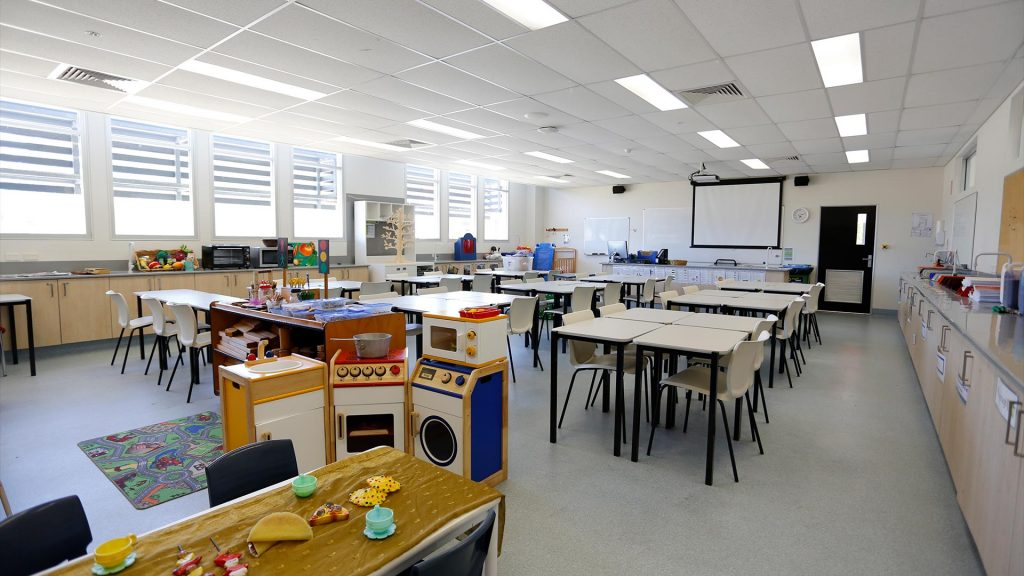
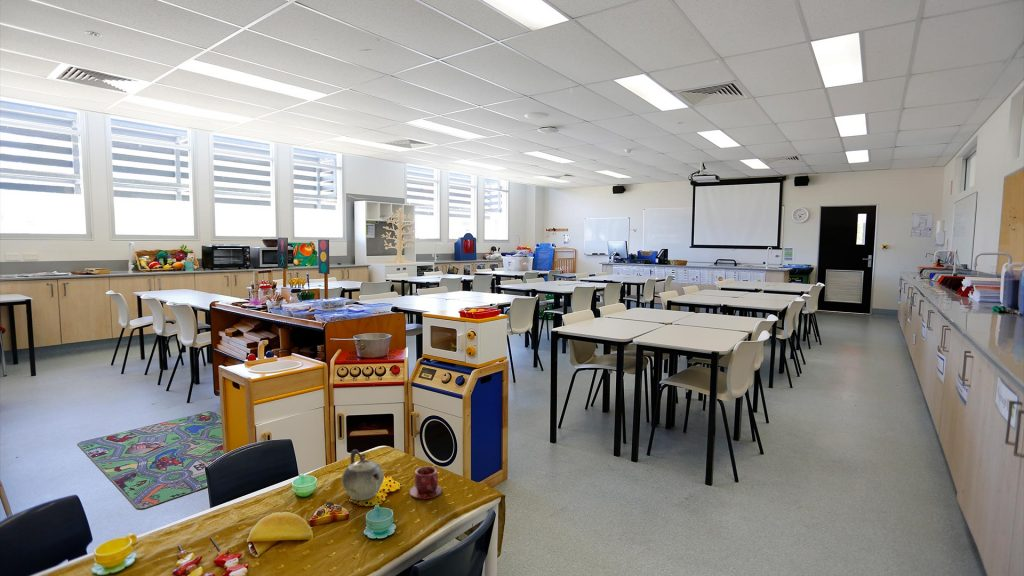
+ teacup (426, 481)
+ teapot (364, 475)
